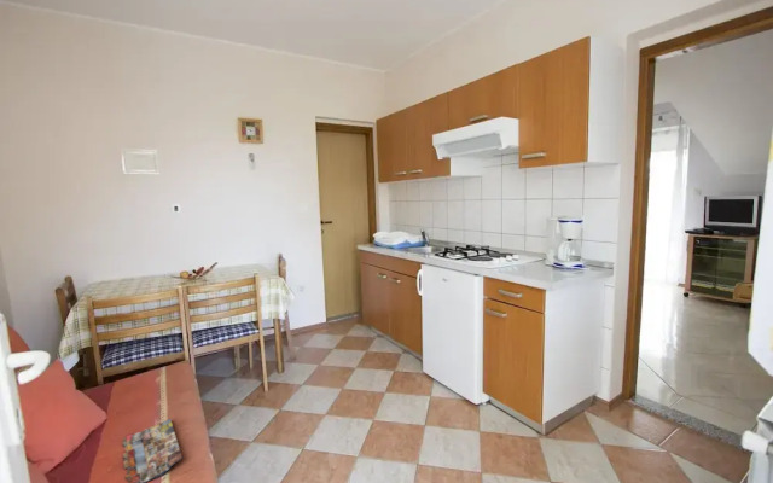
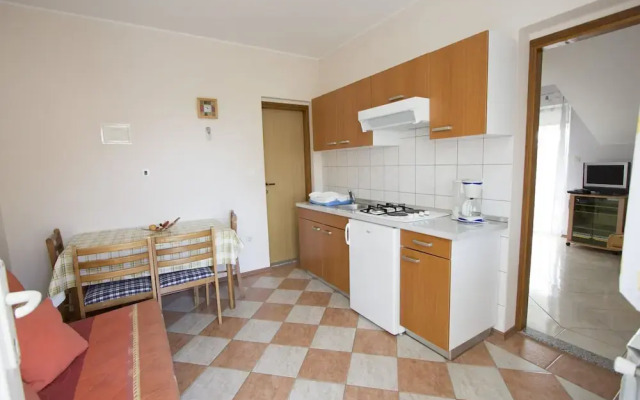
- magazine (150, 448)
